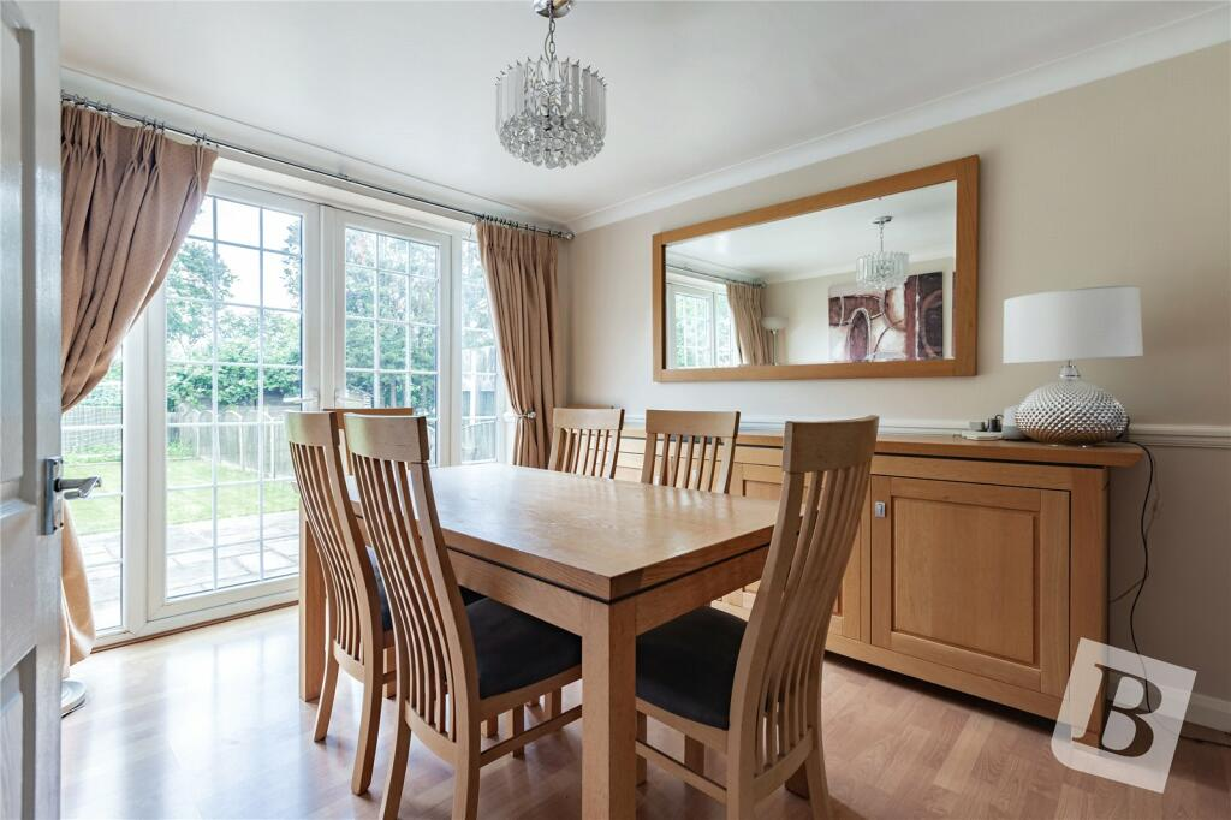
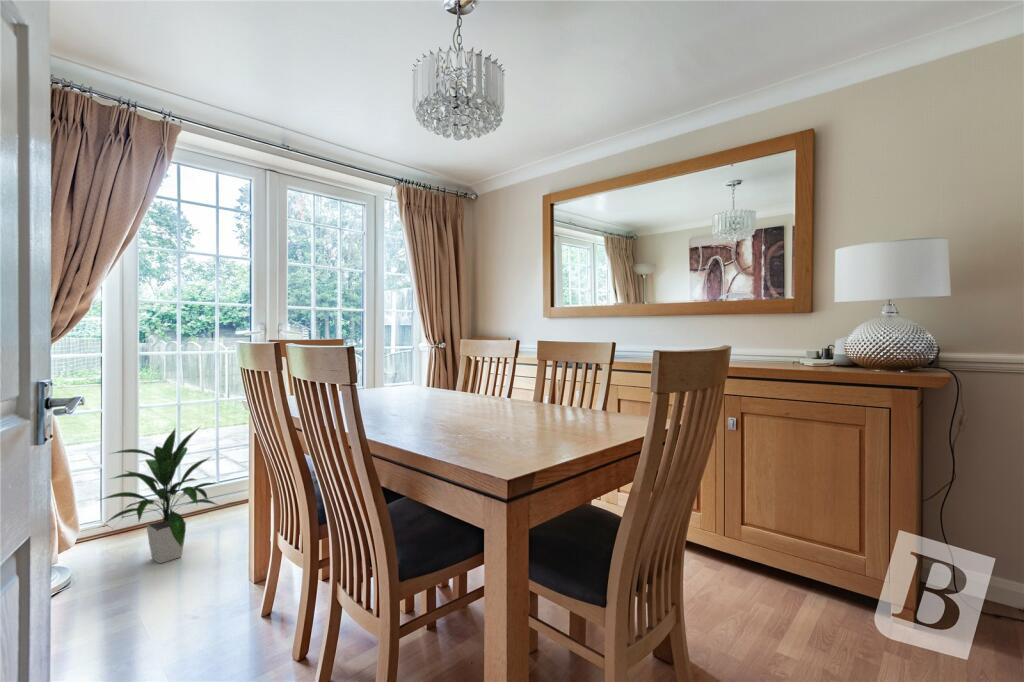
+ indoor plant (165, 495)
